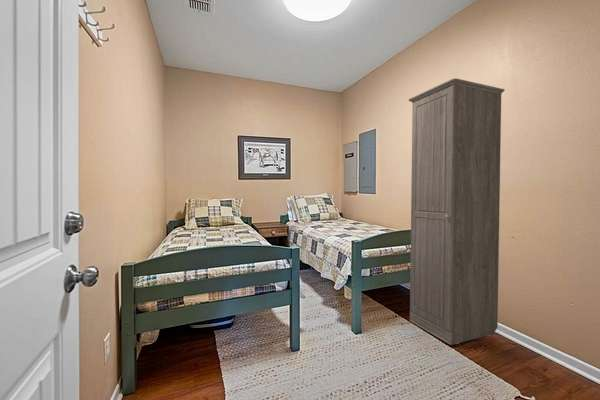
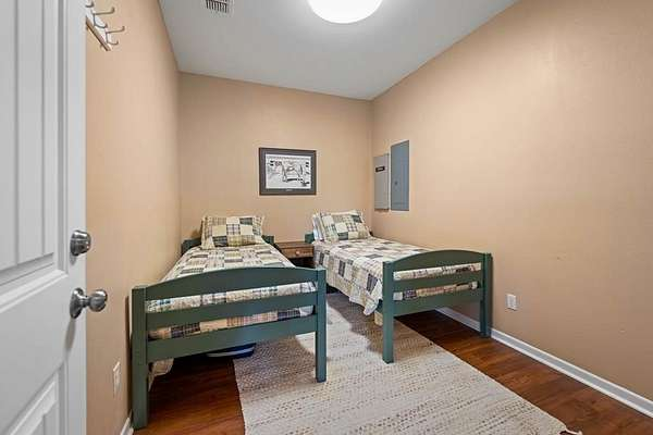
- cabinet (451, 211)
